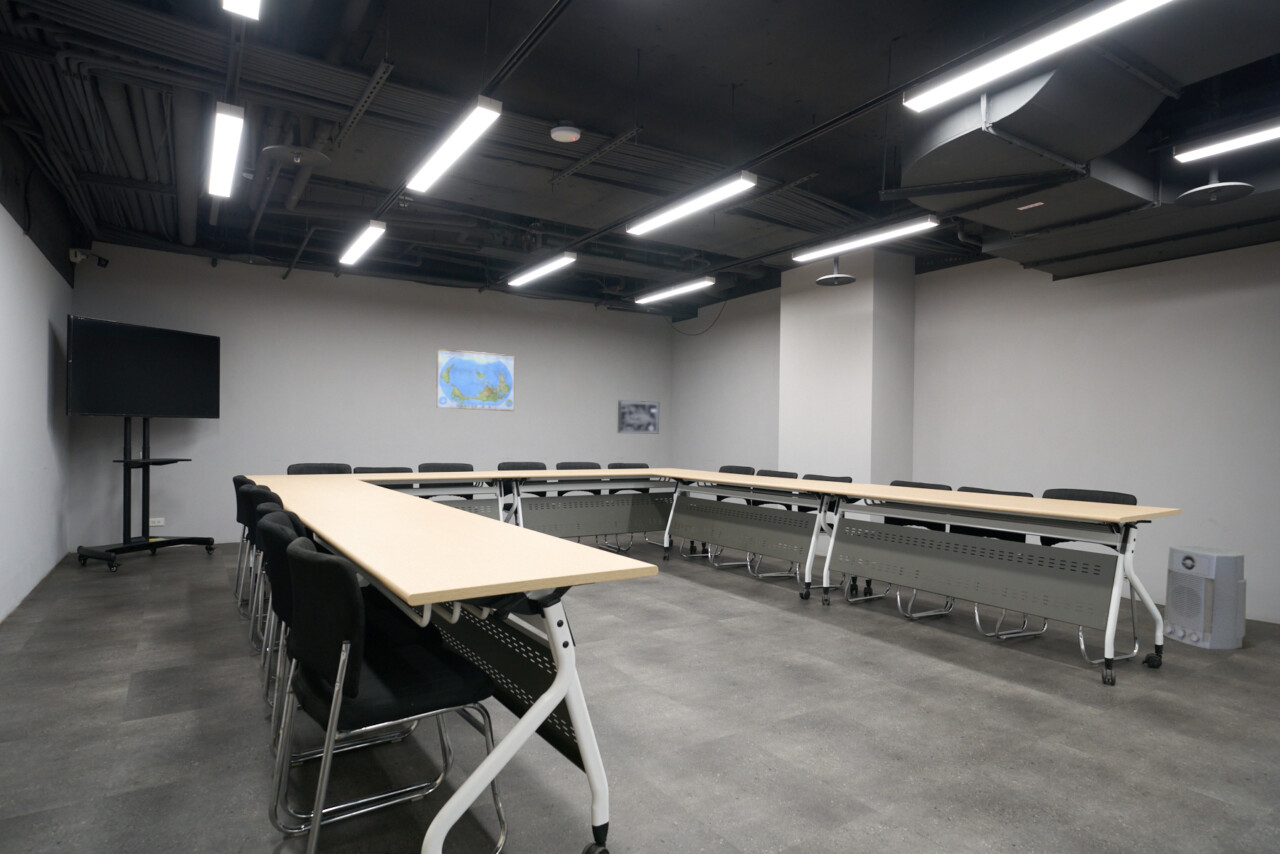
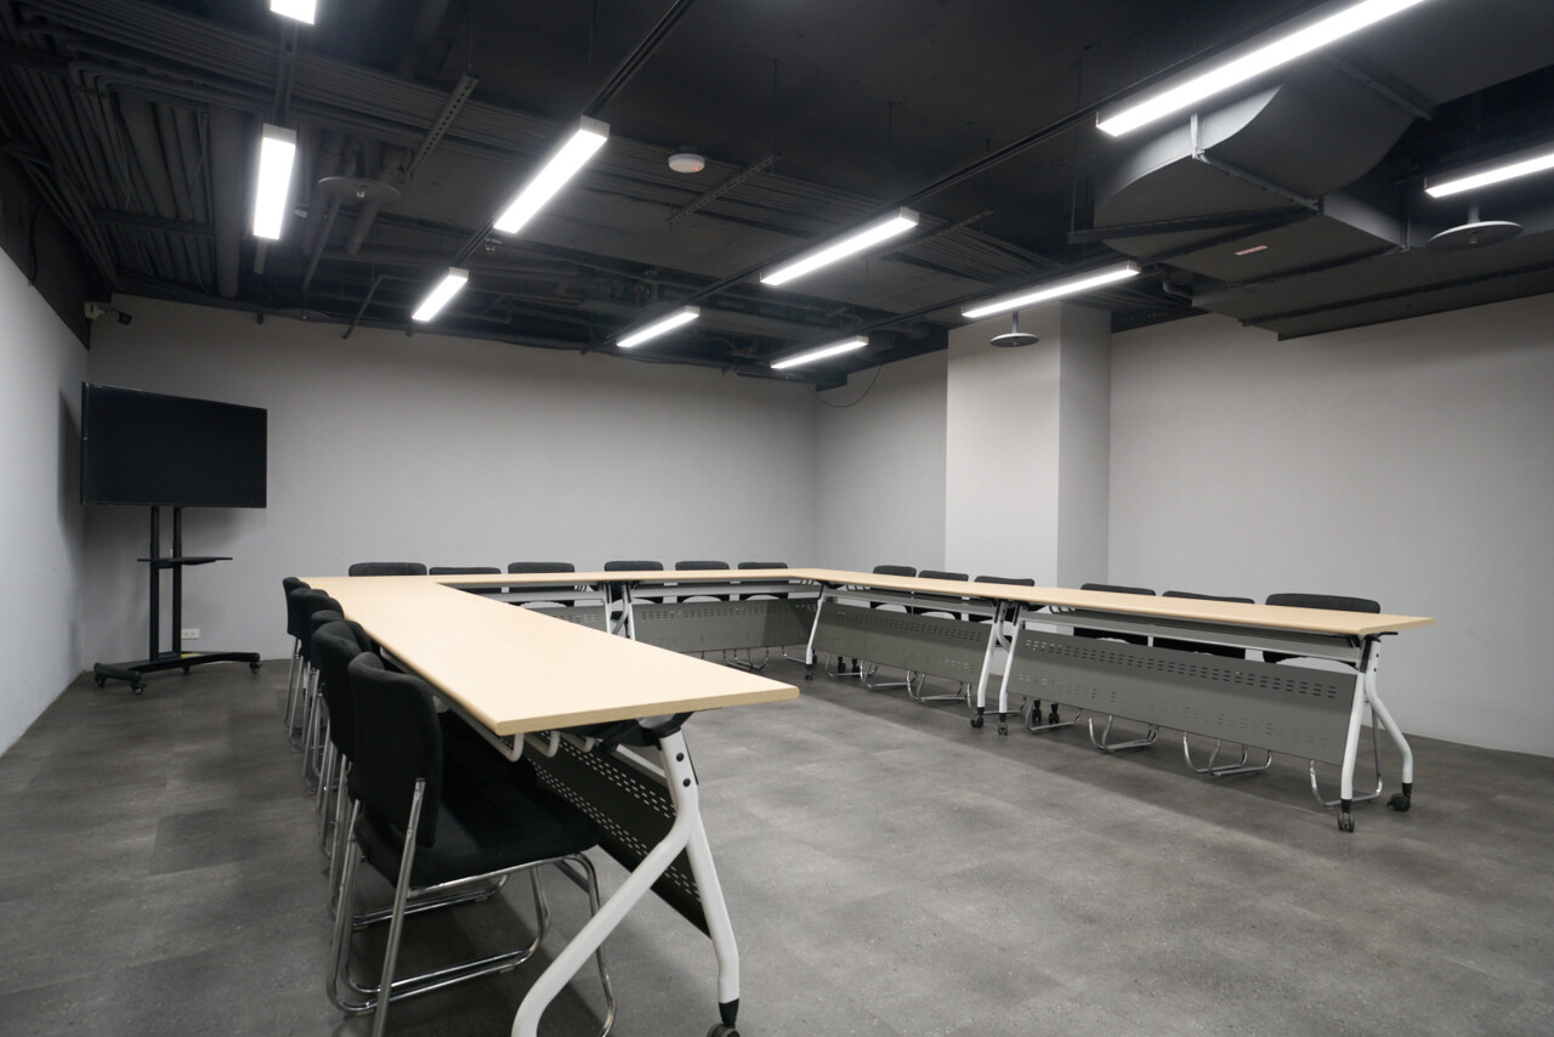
- air purifier (1206, 595)
- wall art (638, 417)
- world map (477, 381)
